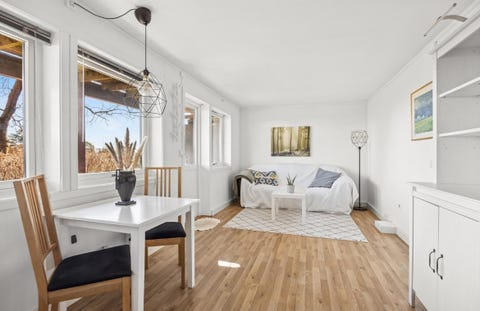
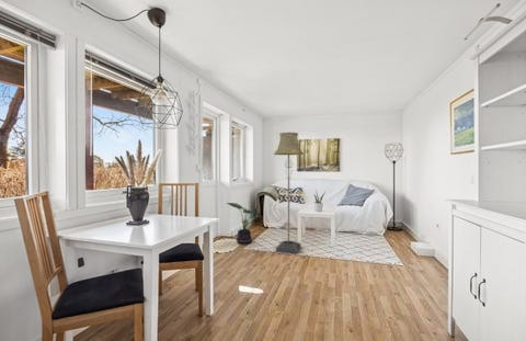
+ potted plant (243, 221)
+ floor lamp (288, 191)
